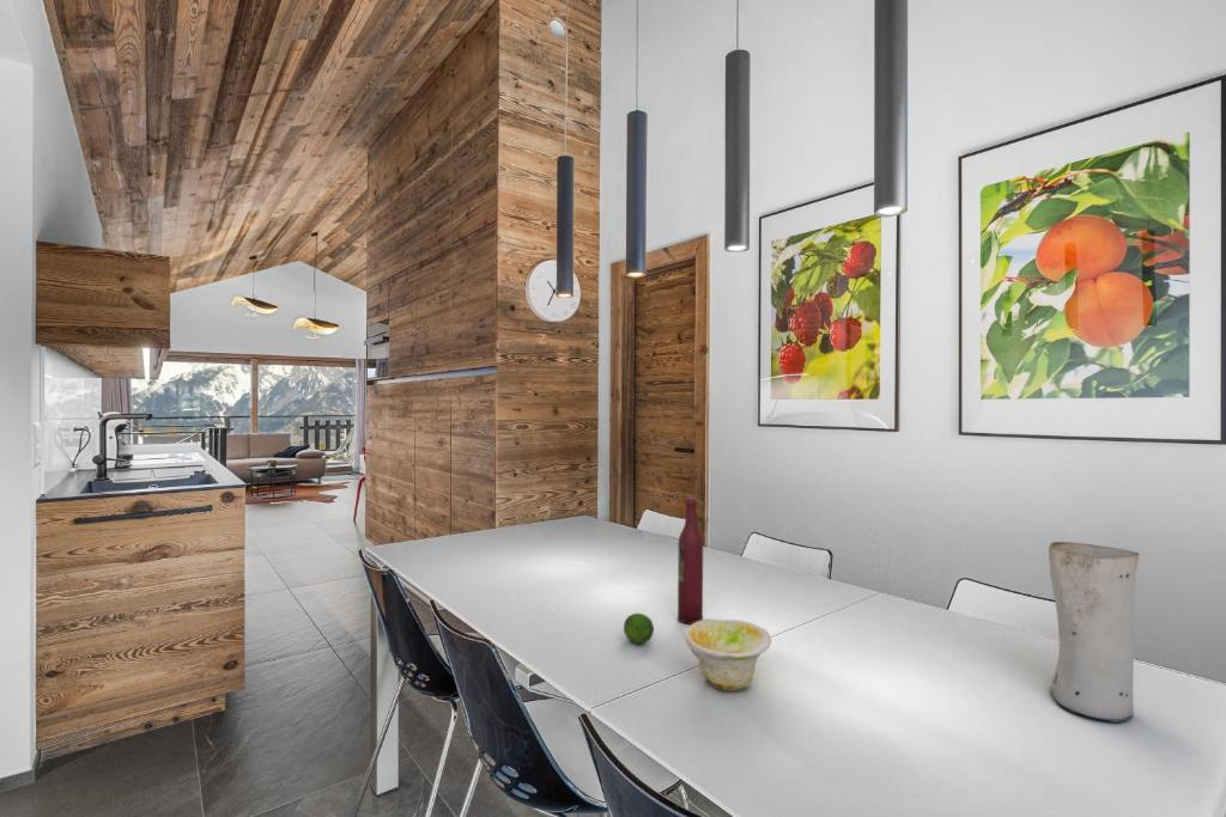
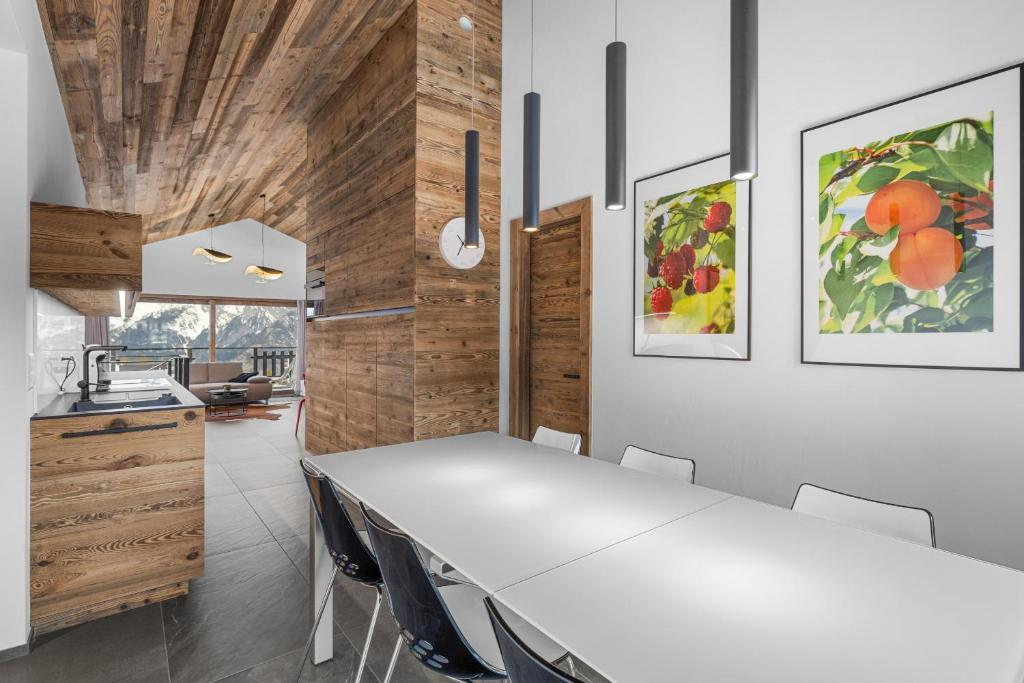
- fruit (637, 627)
- wine bottle (690, 559)
- vase (1090, 627)
- bowl (727, 657)
